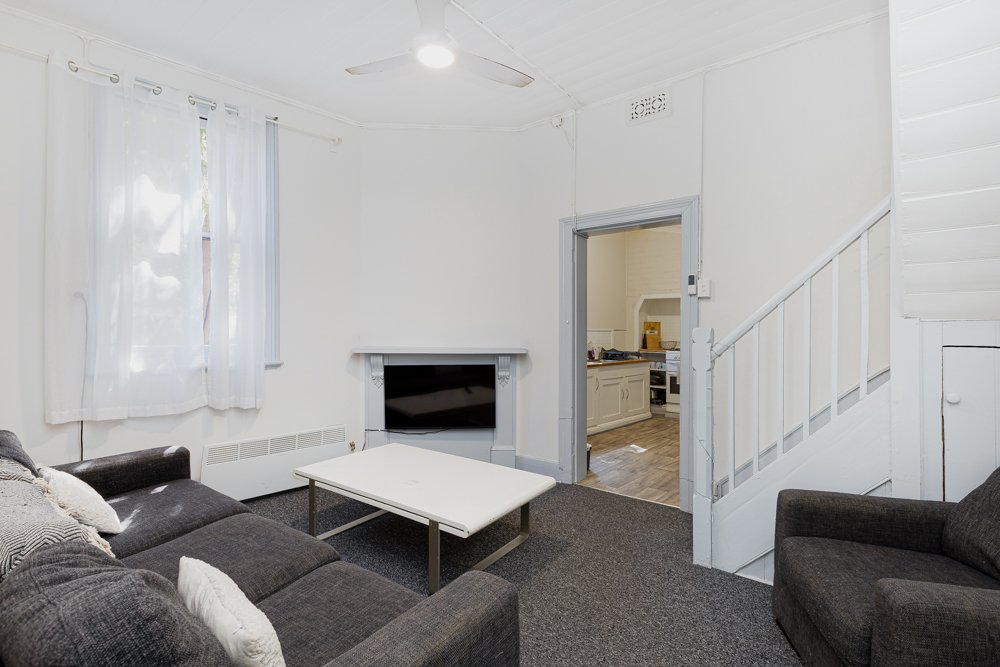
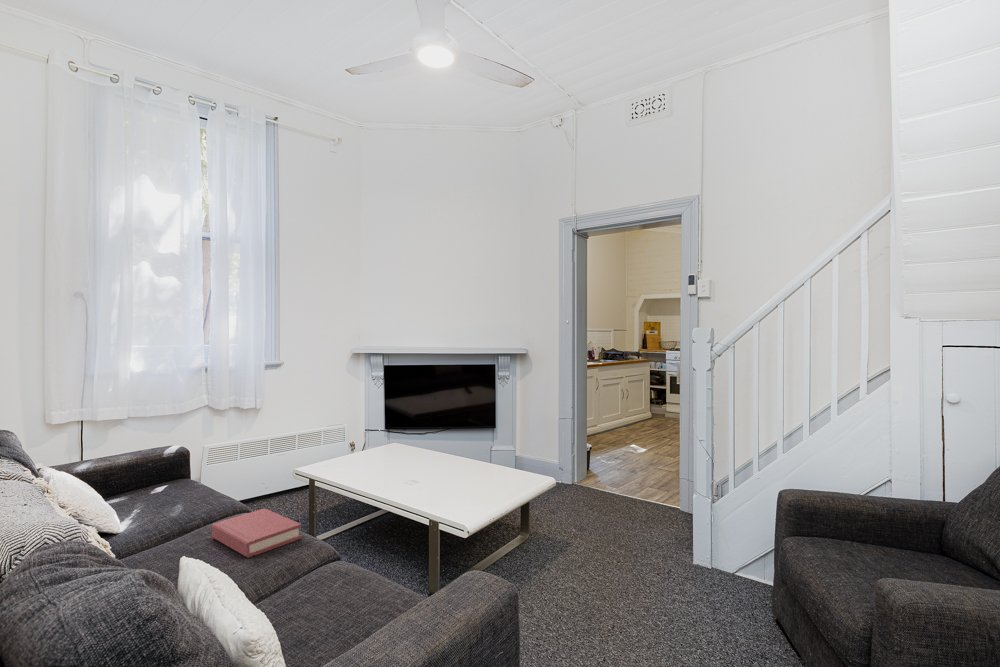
+ hardback book (256, 531)
